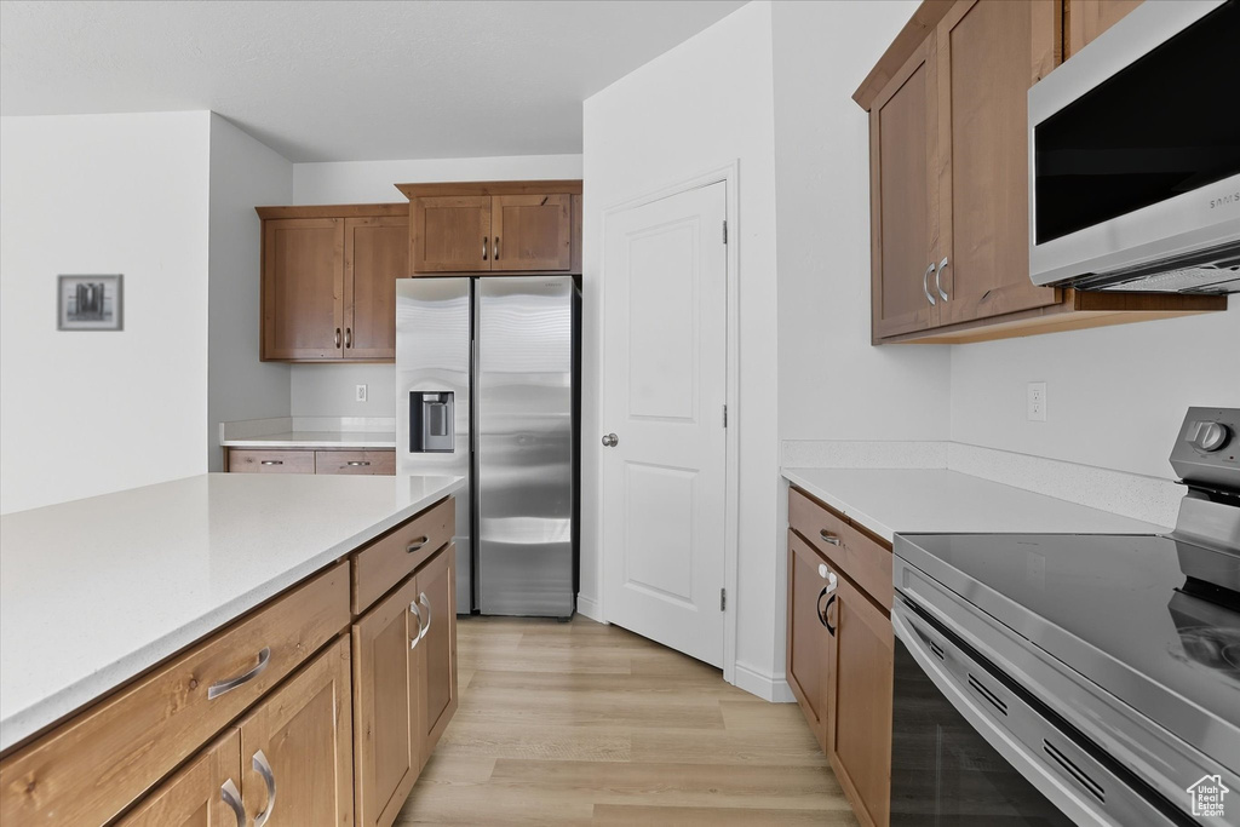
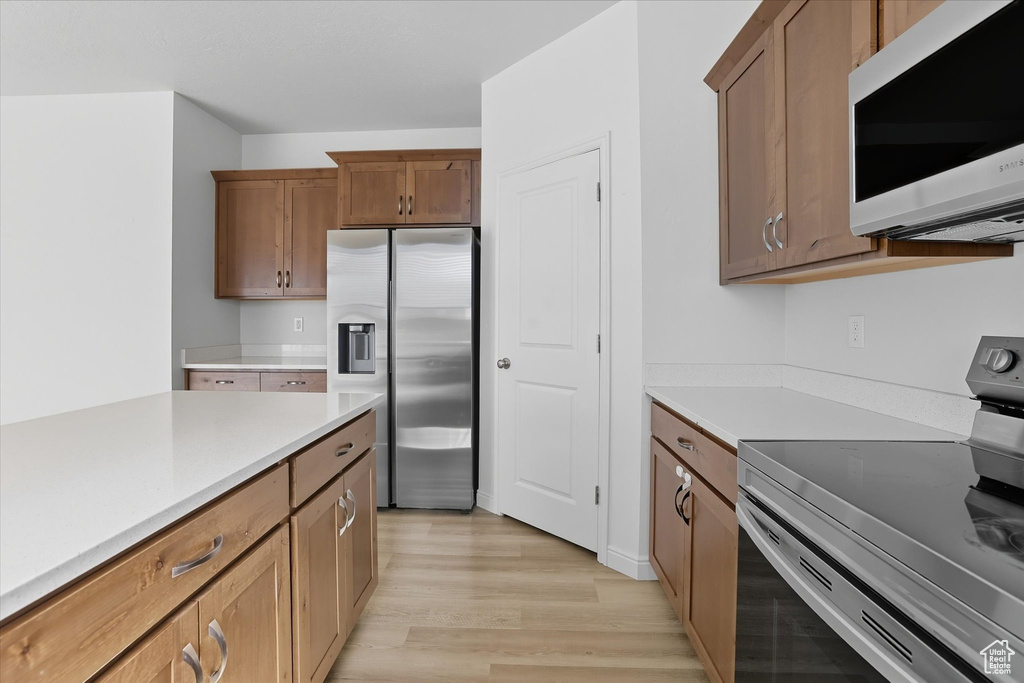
- wall art (90, 301)
